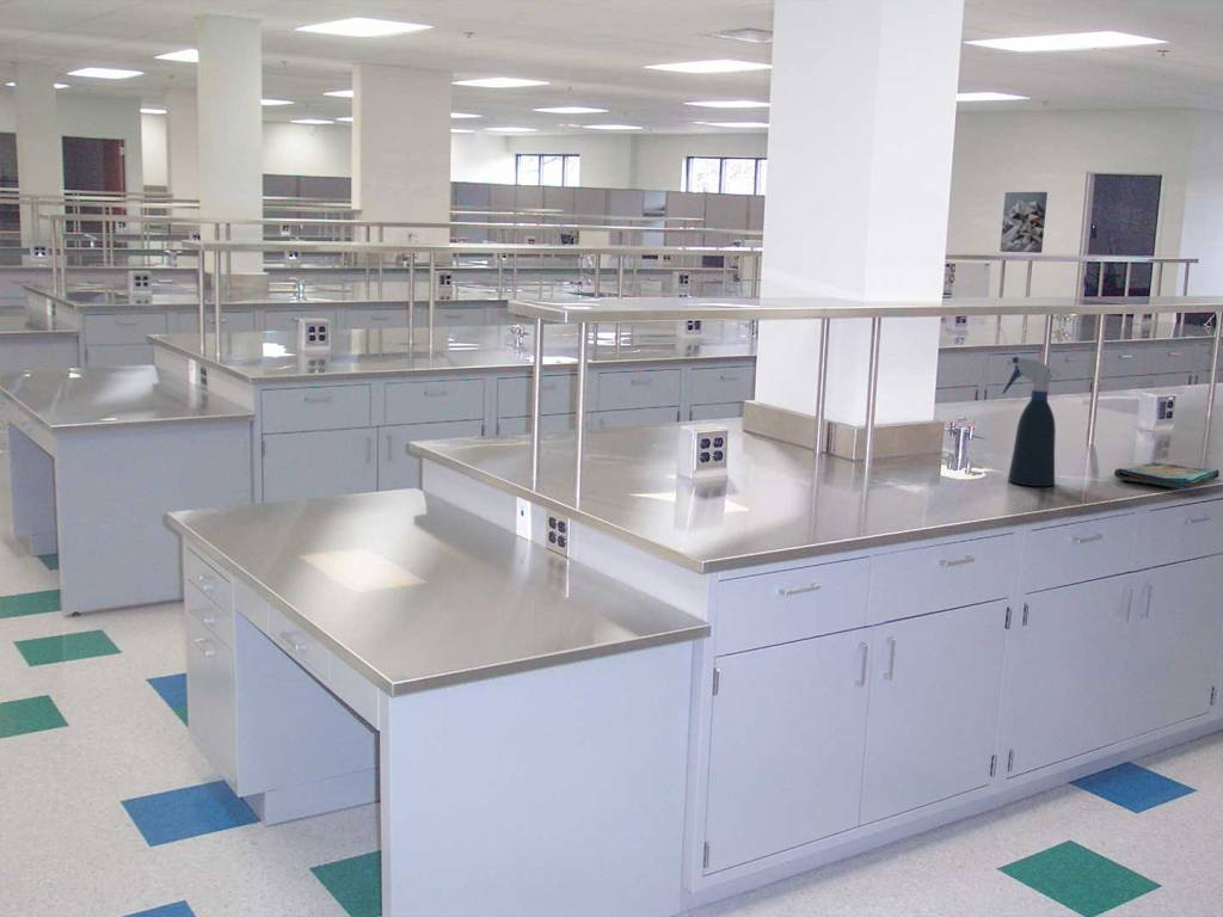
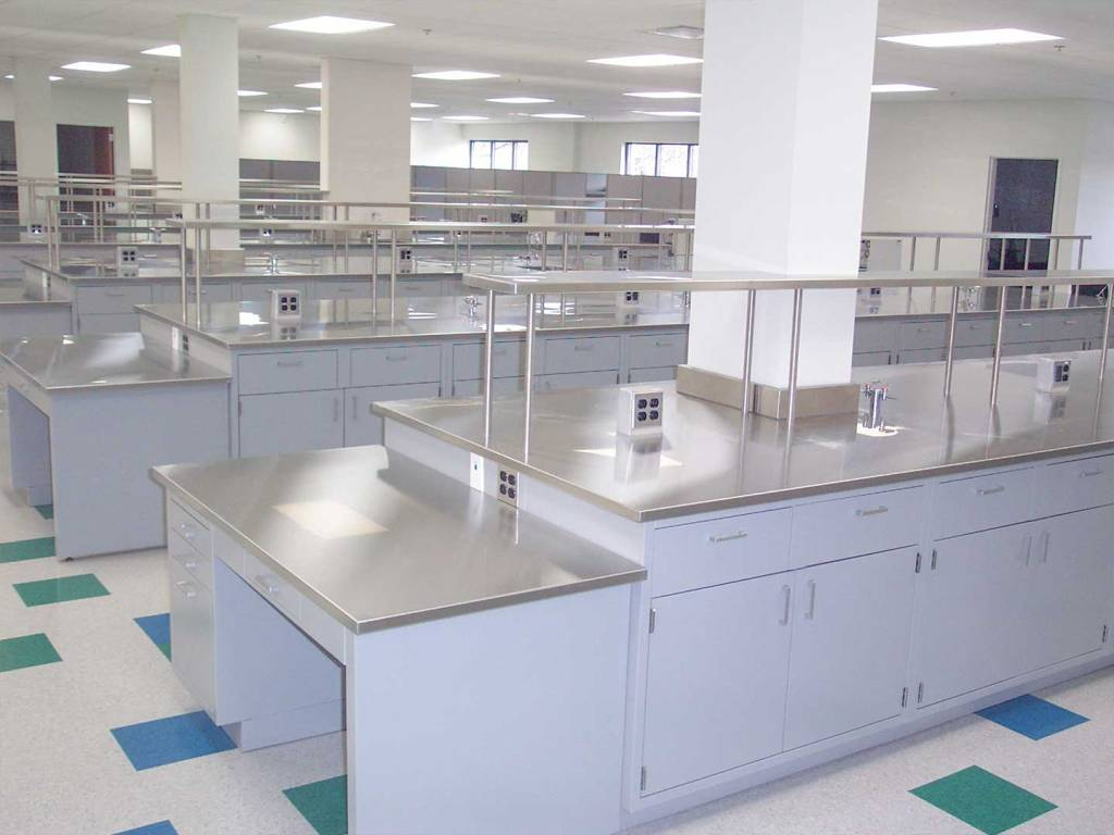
- spray bottle (1033, 420)
- dish towel (1167, 473)
- wall art (1022, 222)
